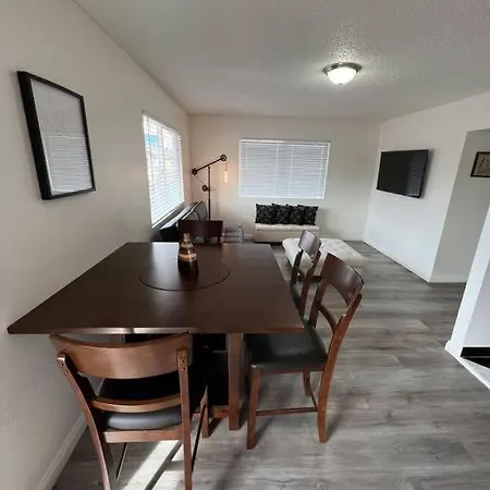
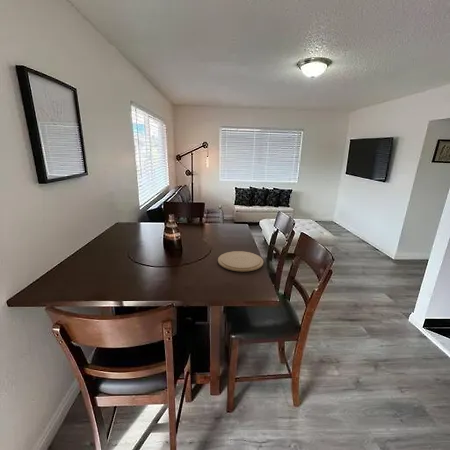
+ plate (240, 260)
